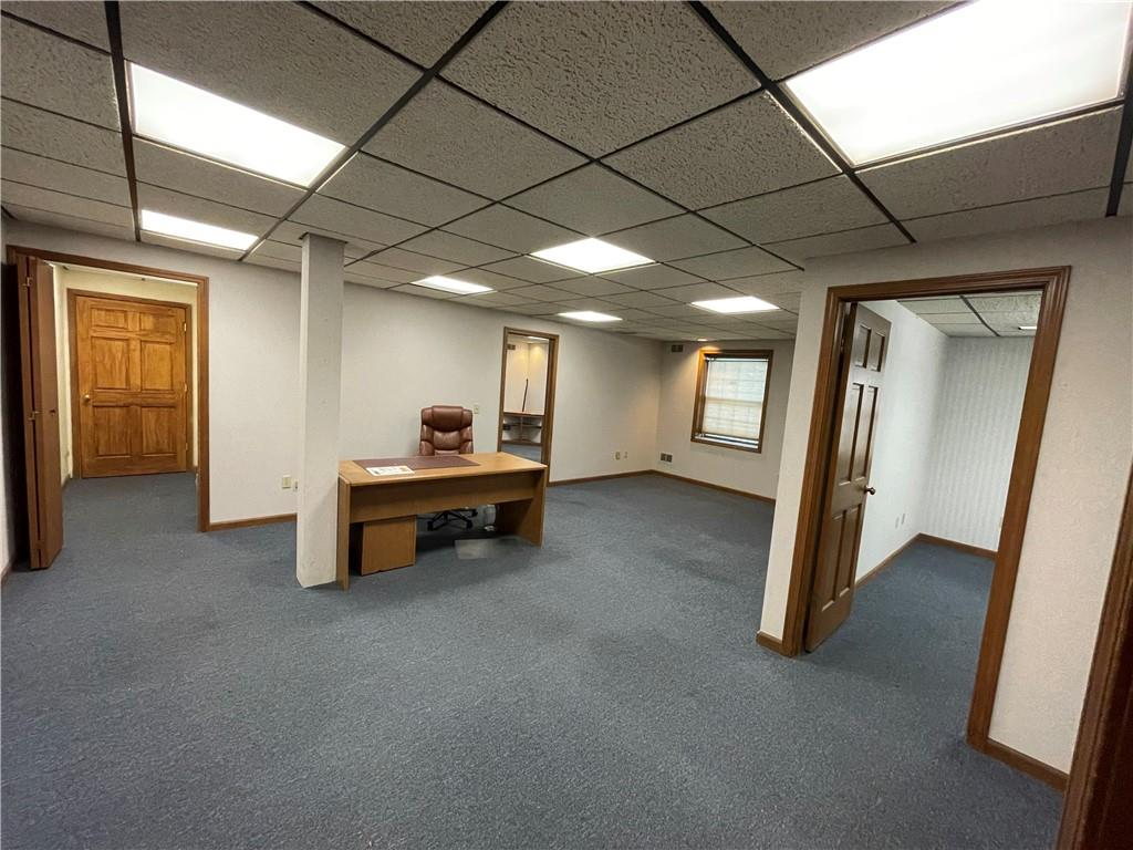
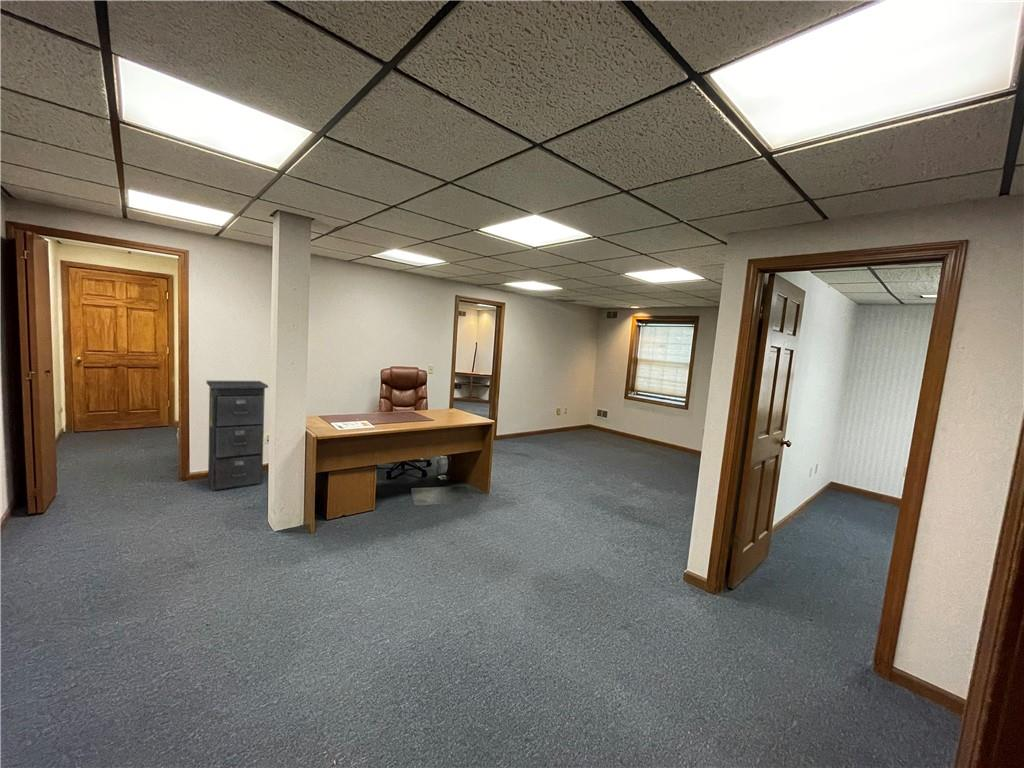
+ filing cabinet (236, 433)
